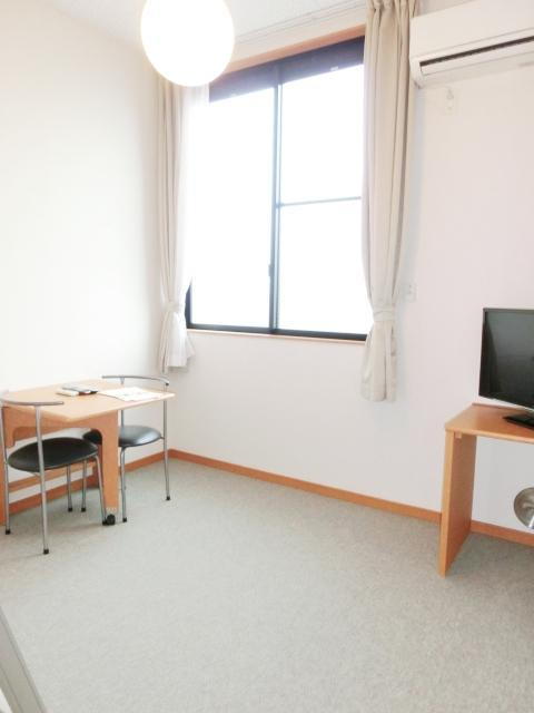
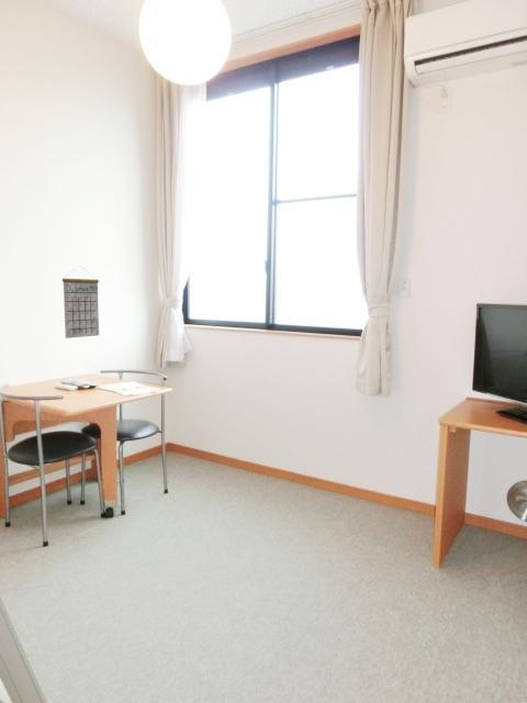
+ calendar (81, 301)
